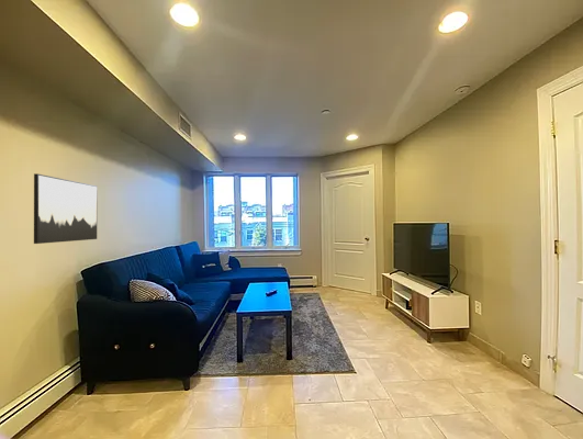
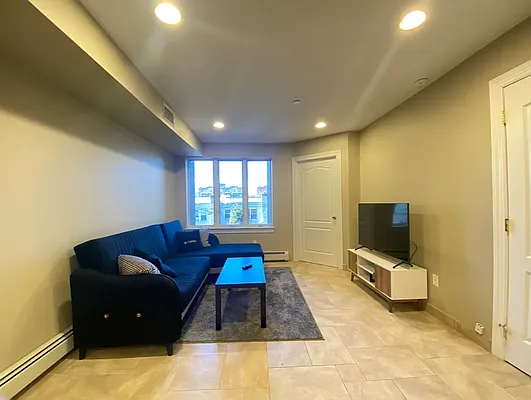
- wall art (69, 211)
